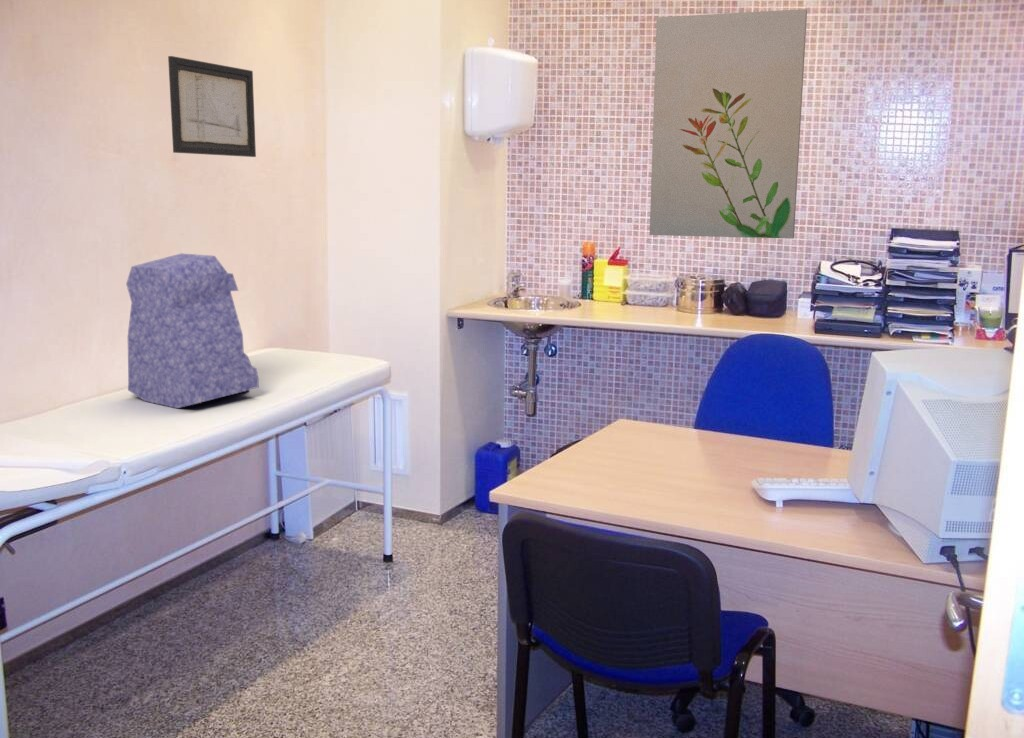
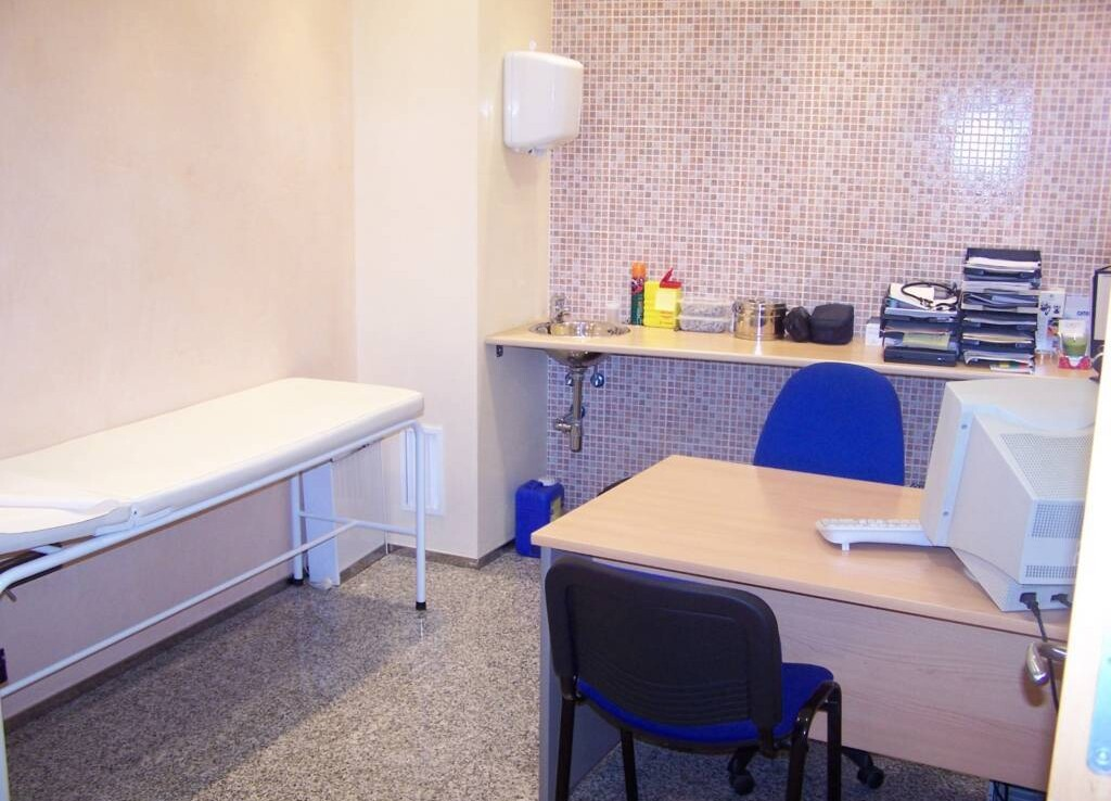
- wall art (214, 109)
- wall art (725, 127)
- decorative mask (197, 326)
